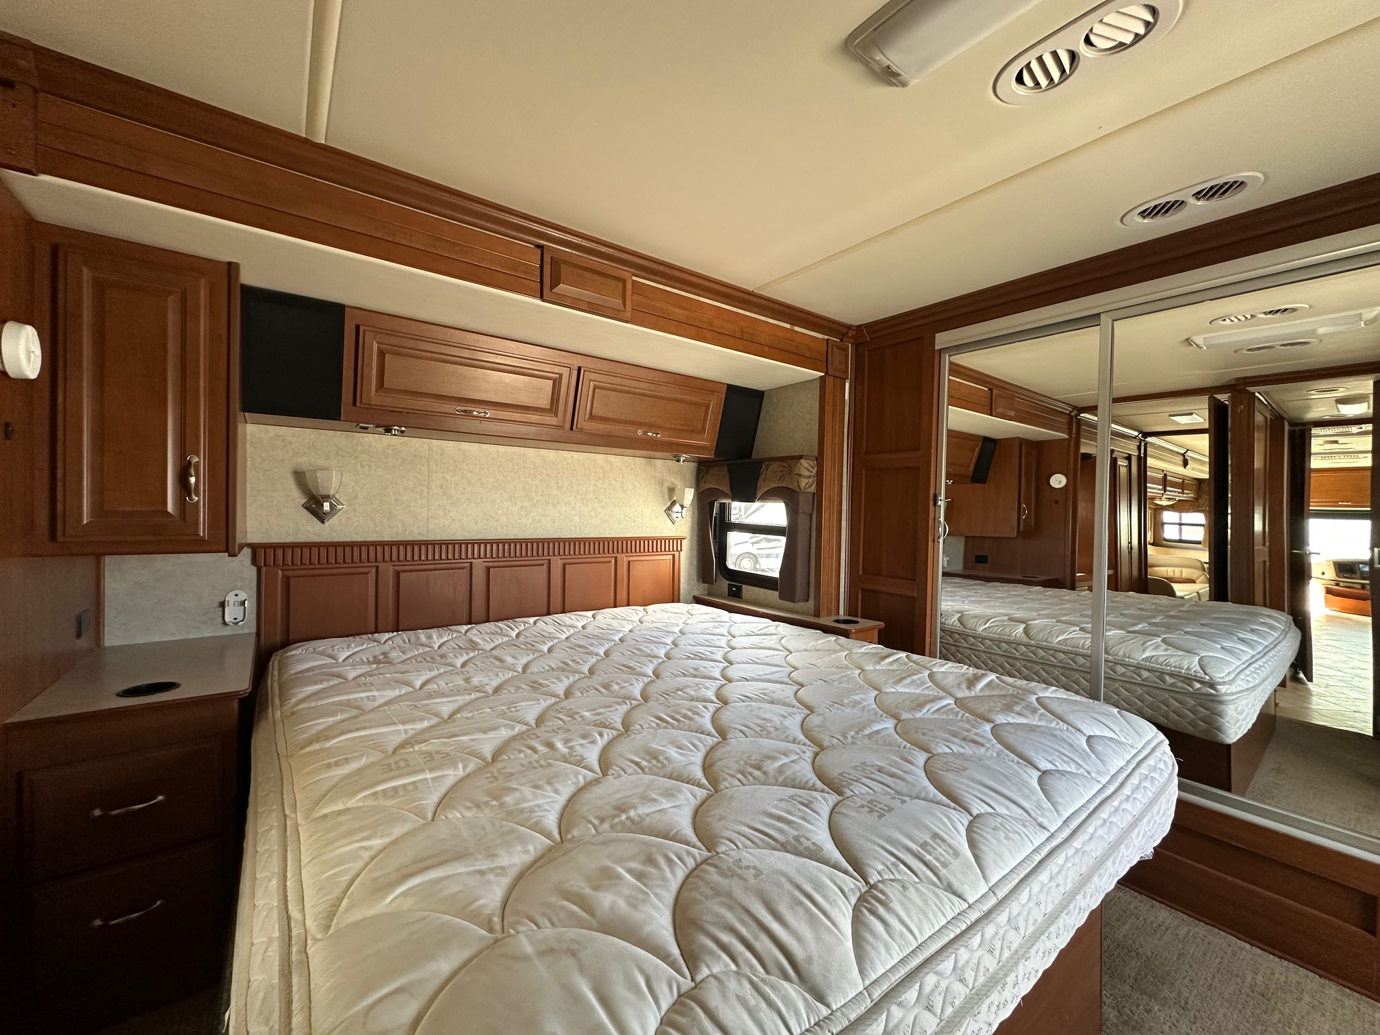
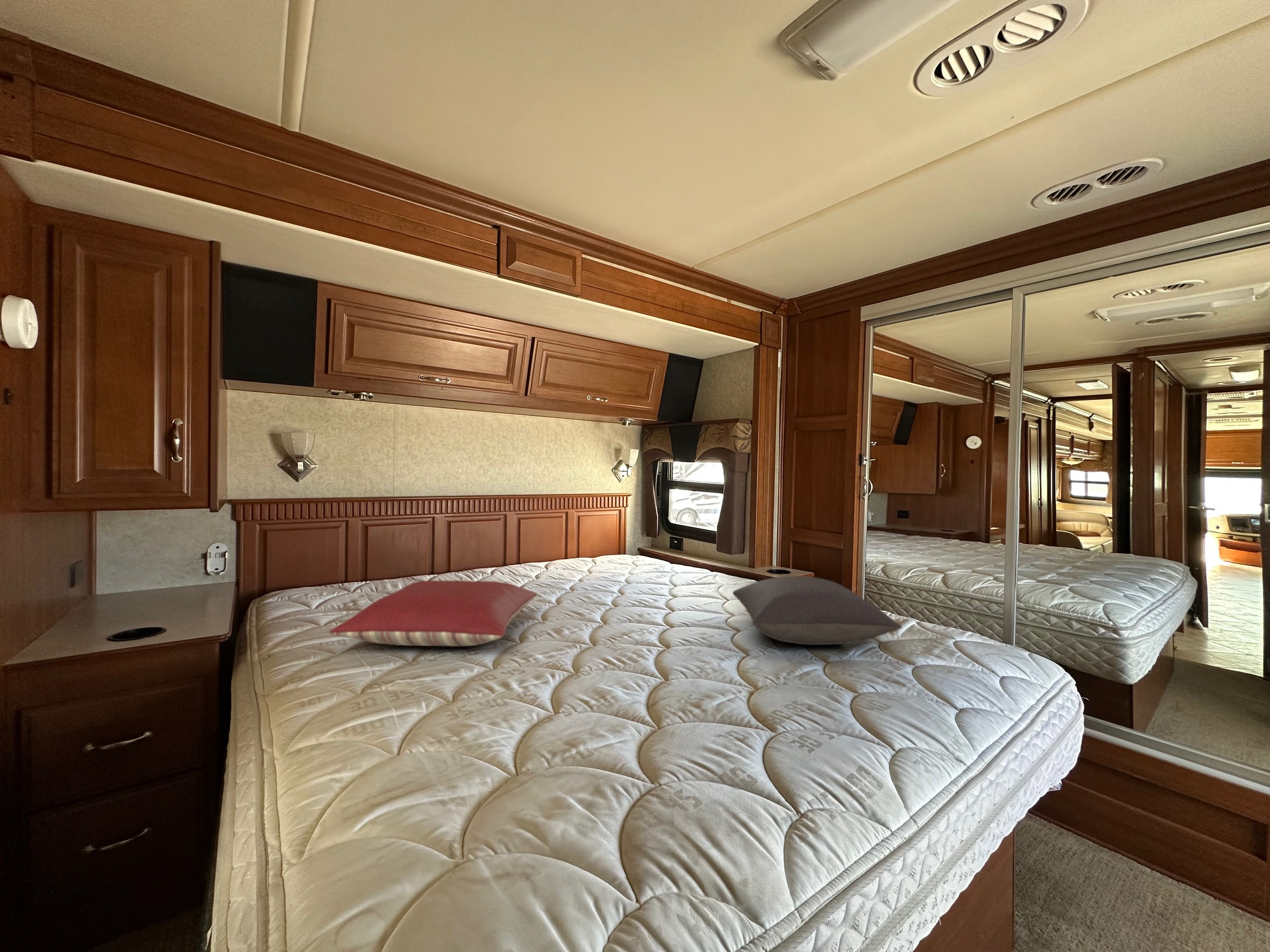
+ pillow (447, 611)
+ pillow (807, 609)
